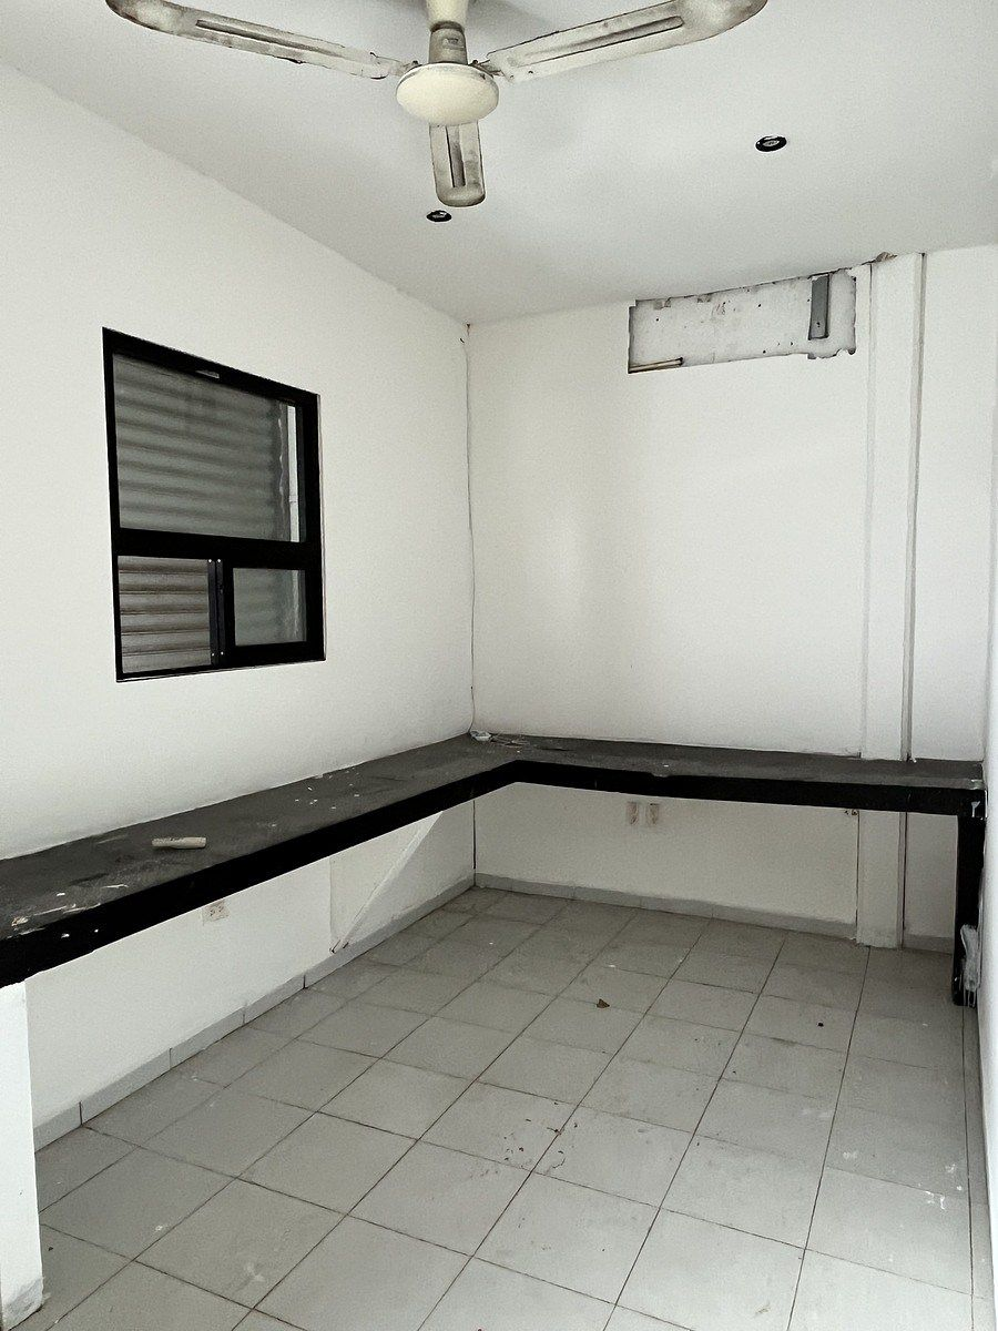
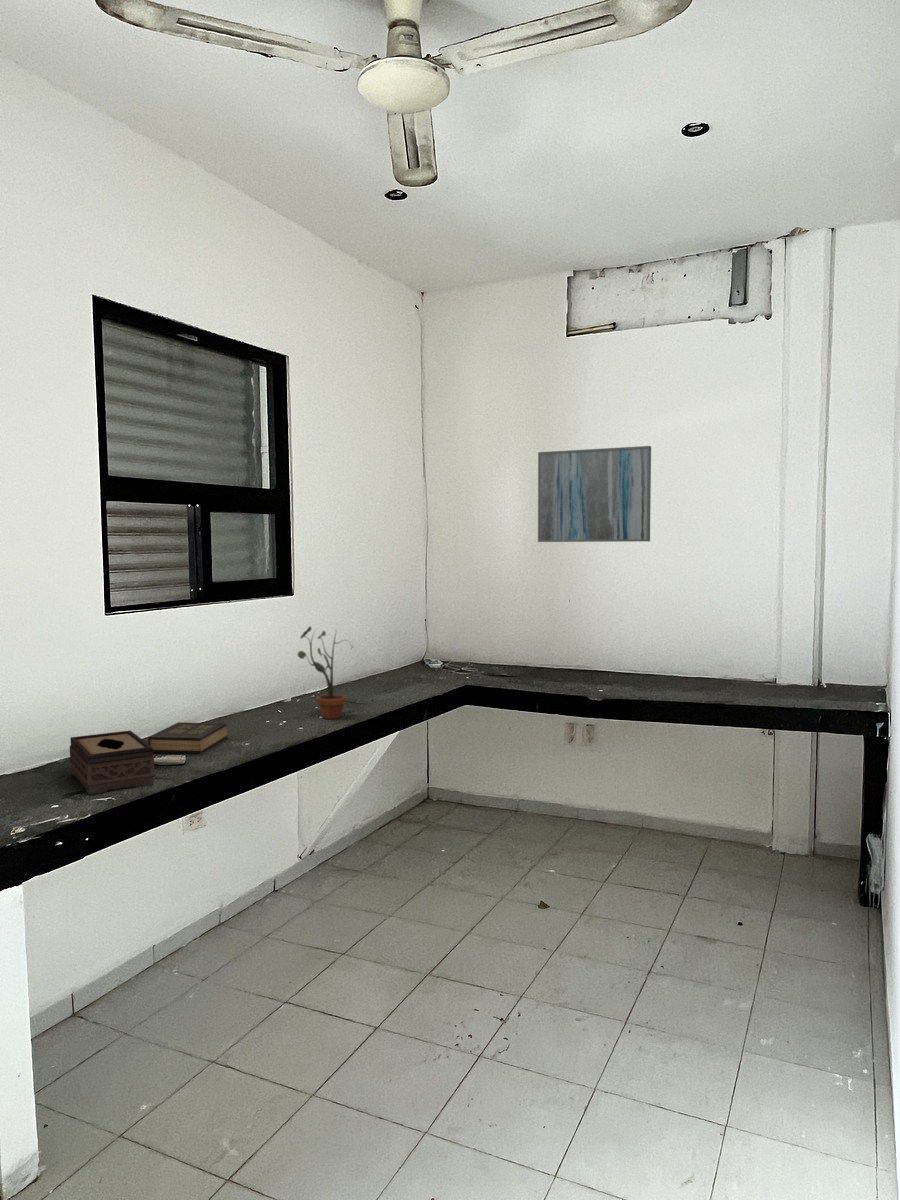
+ hardback book (189, 737)
+ wall art (592, 495)
+ potted plant (325, 670)
+ tissue box (110, 760)
